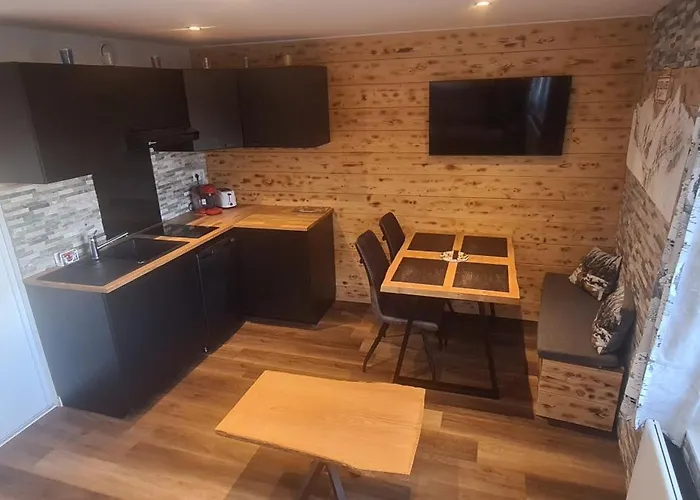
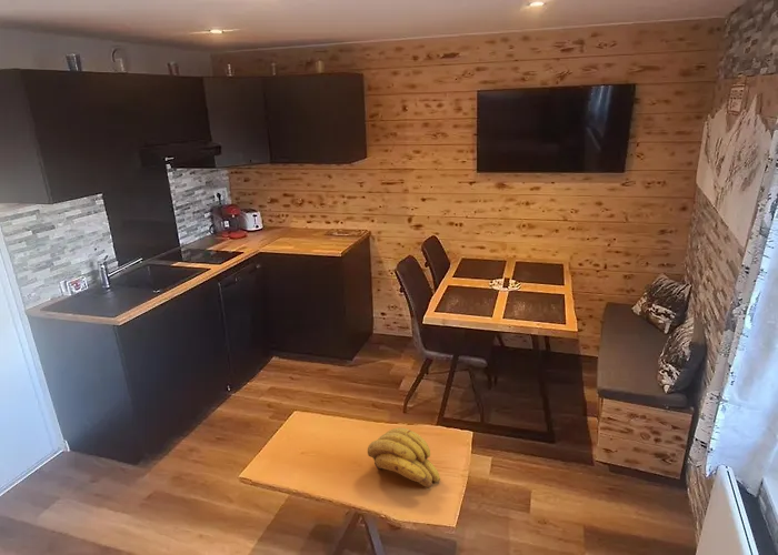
+ banana bunch (403, 457)
